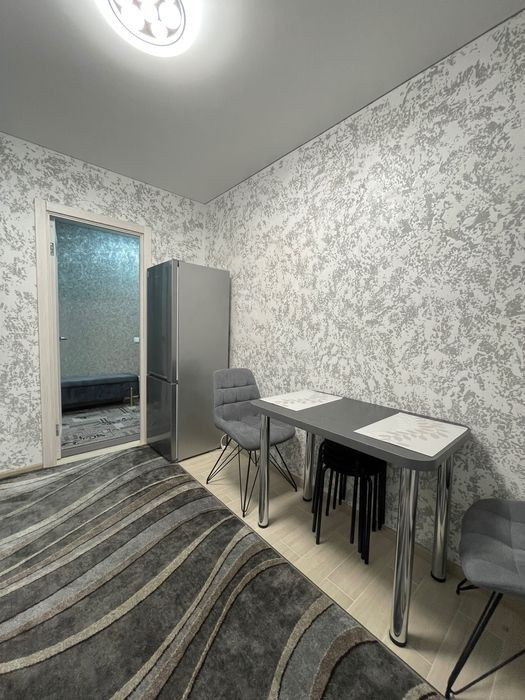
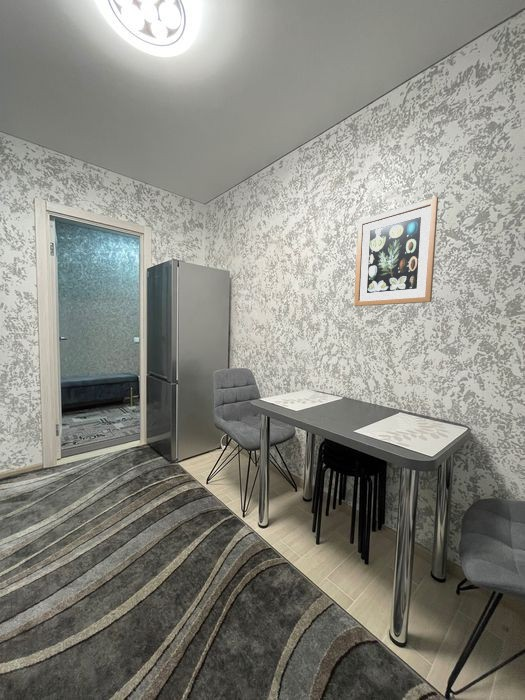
+ wall art (391, 257)
